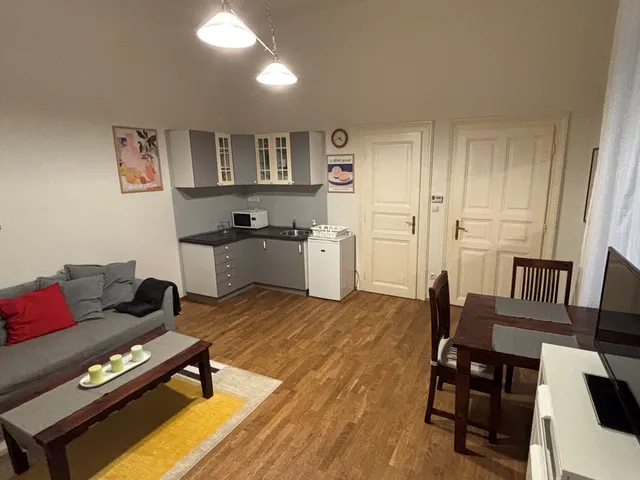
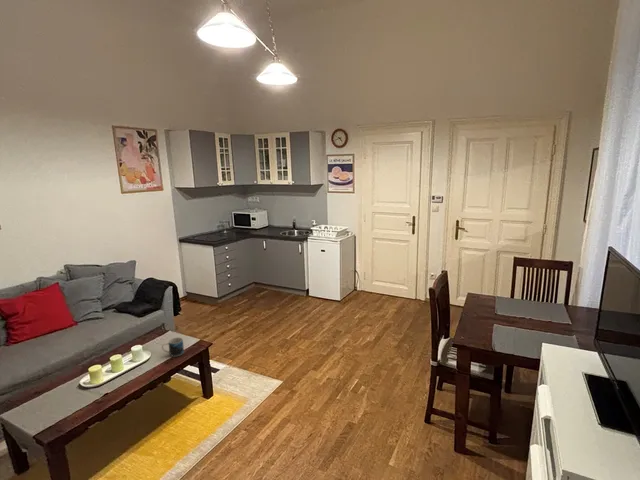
+ mug (172, 347)
